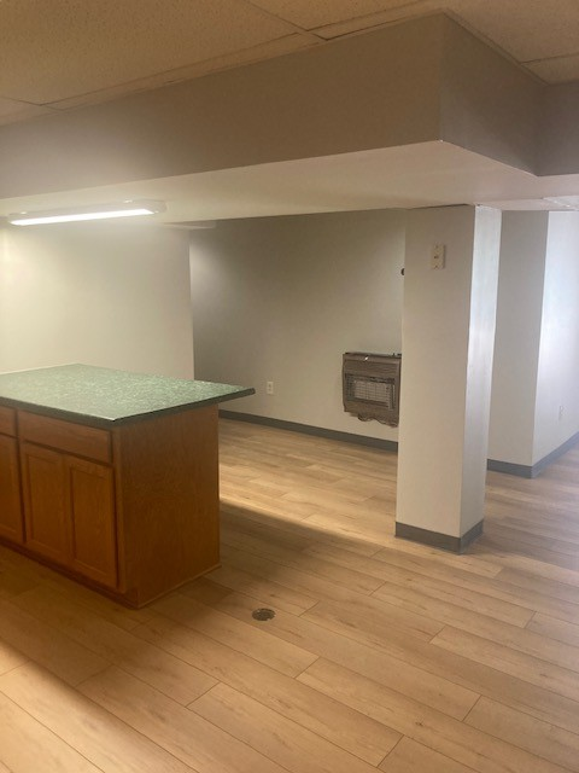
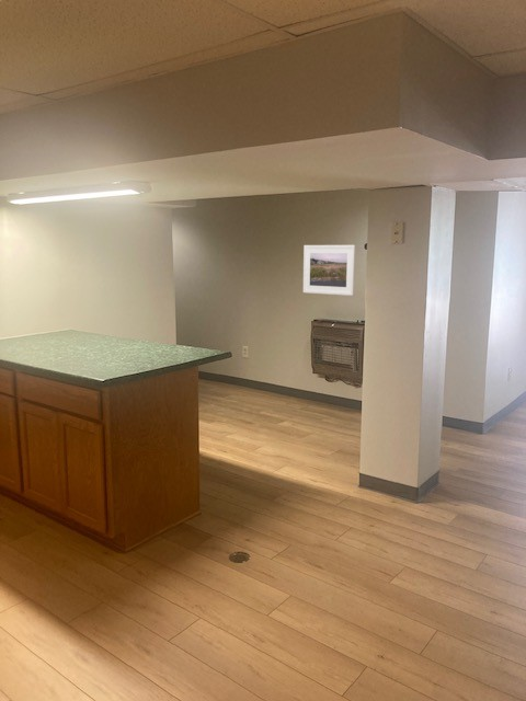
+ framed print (328, 269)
